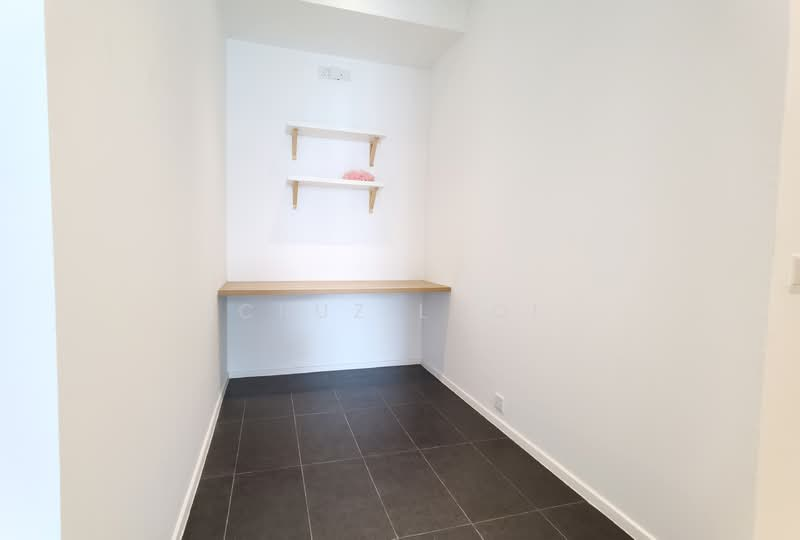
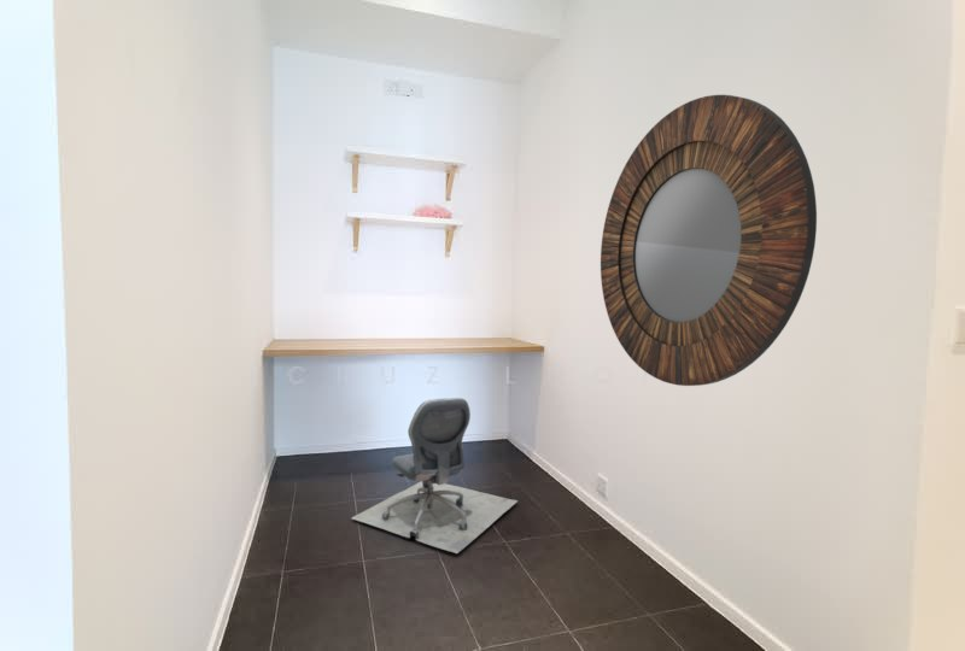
+ office chair (439, 451)
+ home mirror (679, 246)
